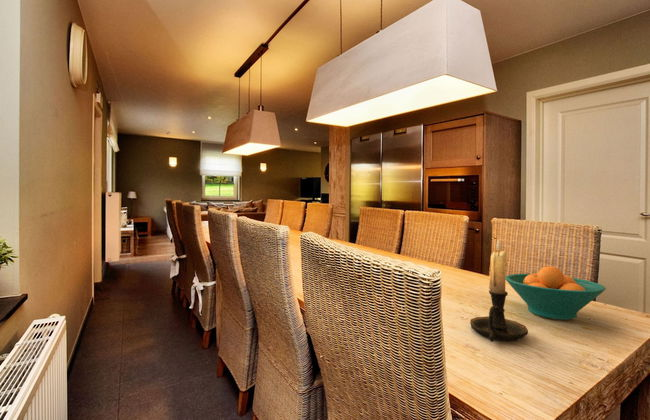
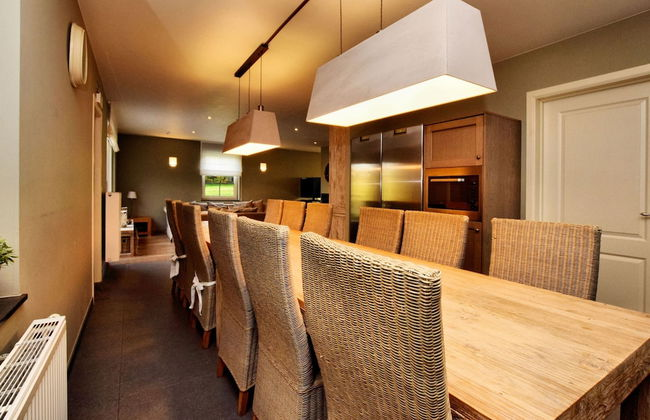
- candle holder (496, 286)
- fruit bowl (551, 290)
